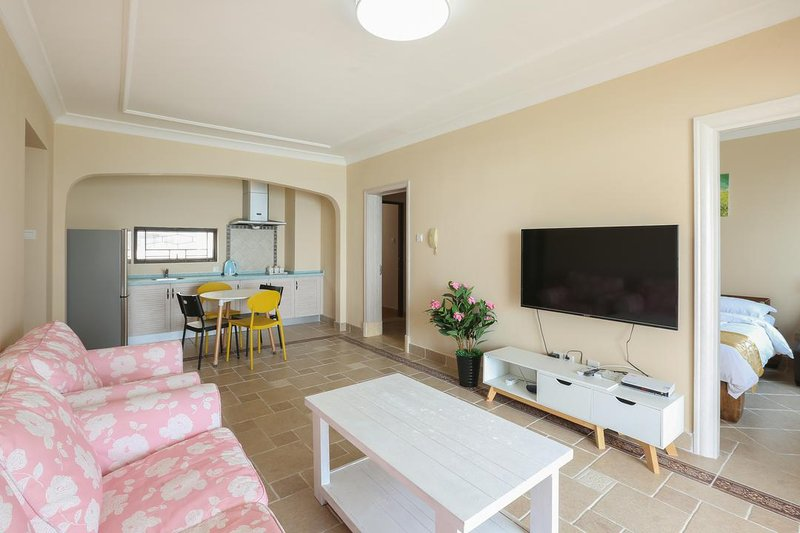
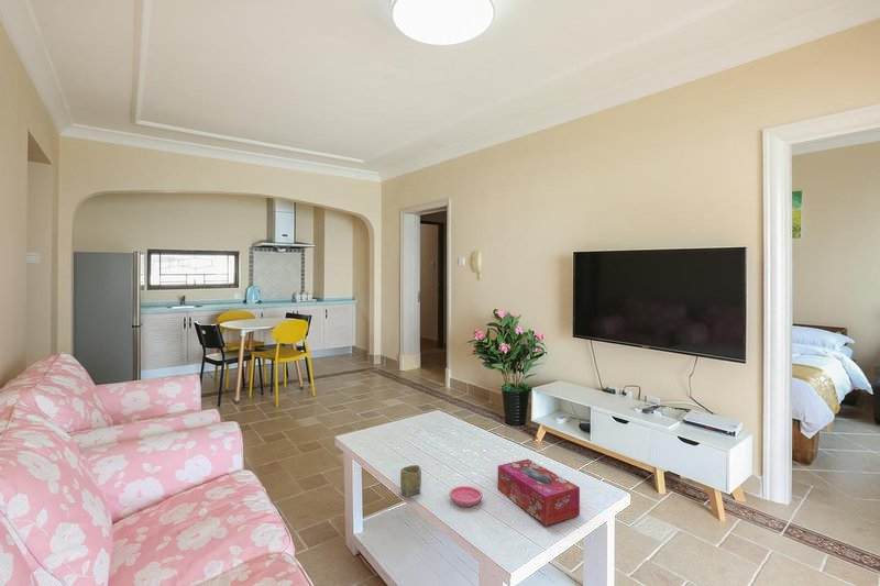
+ cup (410, 480)
+ saucer (465, 497)
+ tissue box (536, 488)
